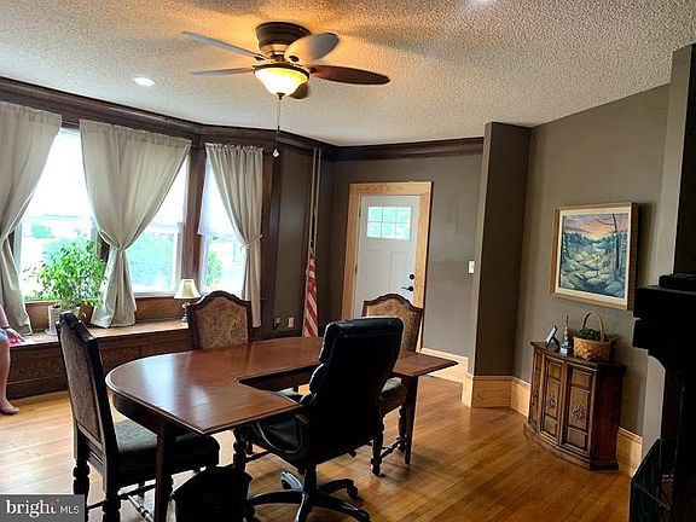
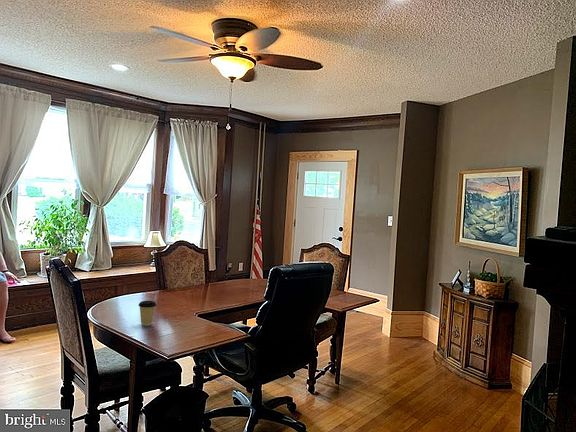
+ coffee cup (147, 312)
